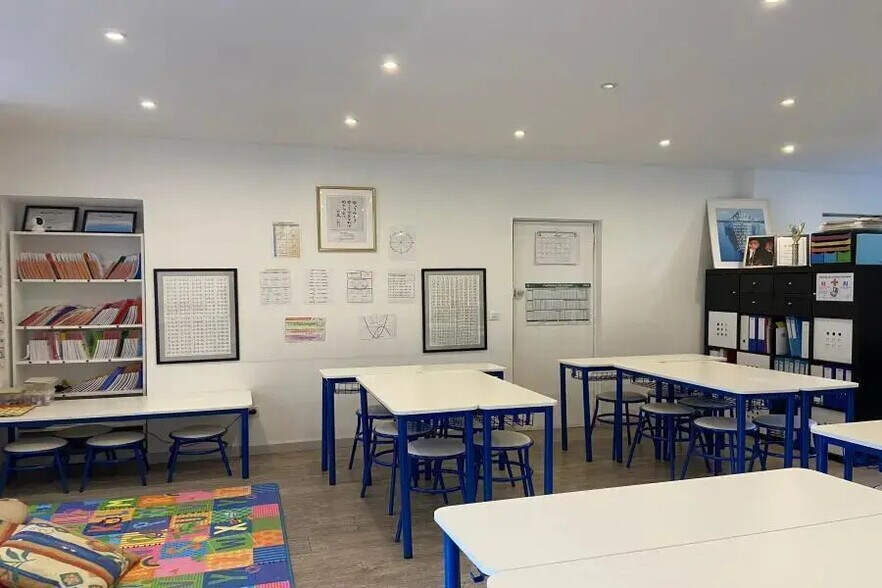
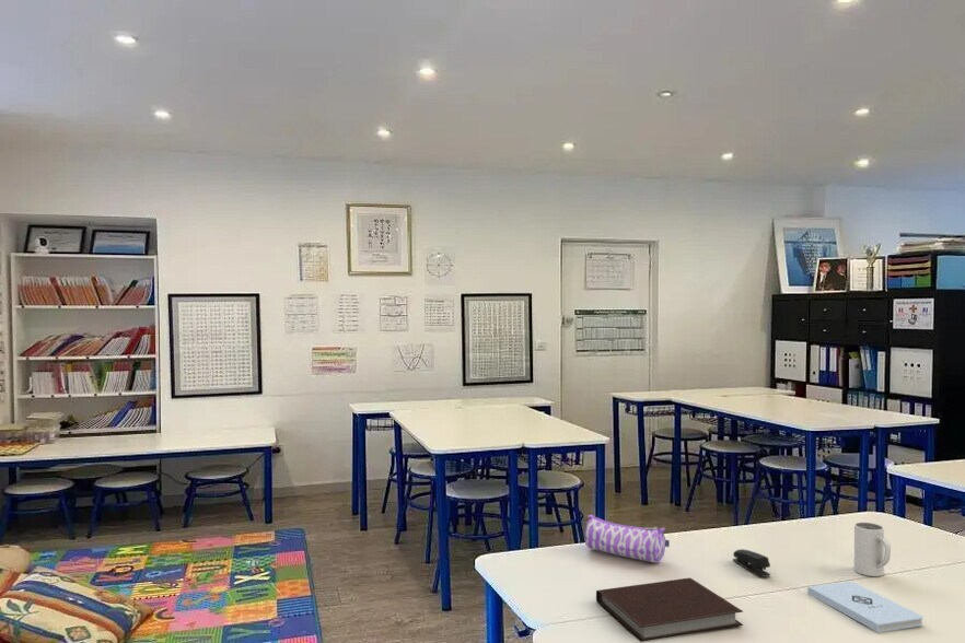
+ pencil case (625, 538)
+ notepad (863, 605)
+ stapler (751, 559)
+ notebook (666, 606)
+ mug (873, 550)
